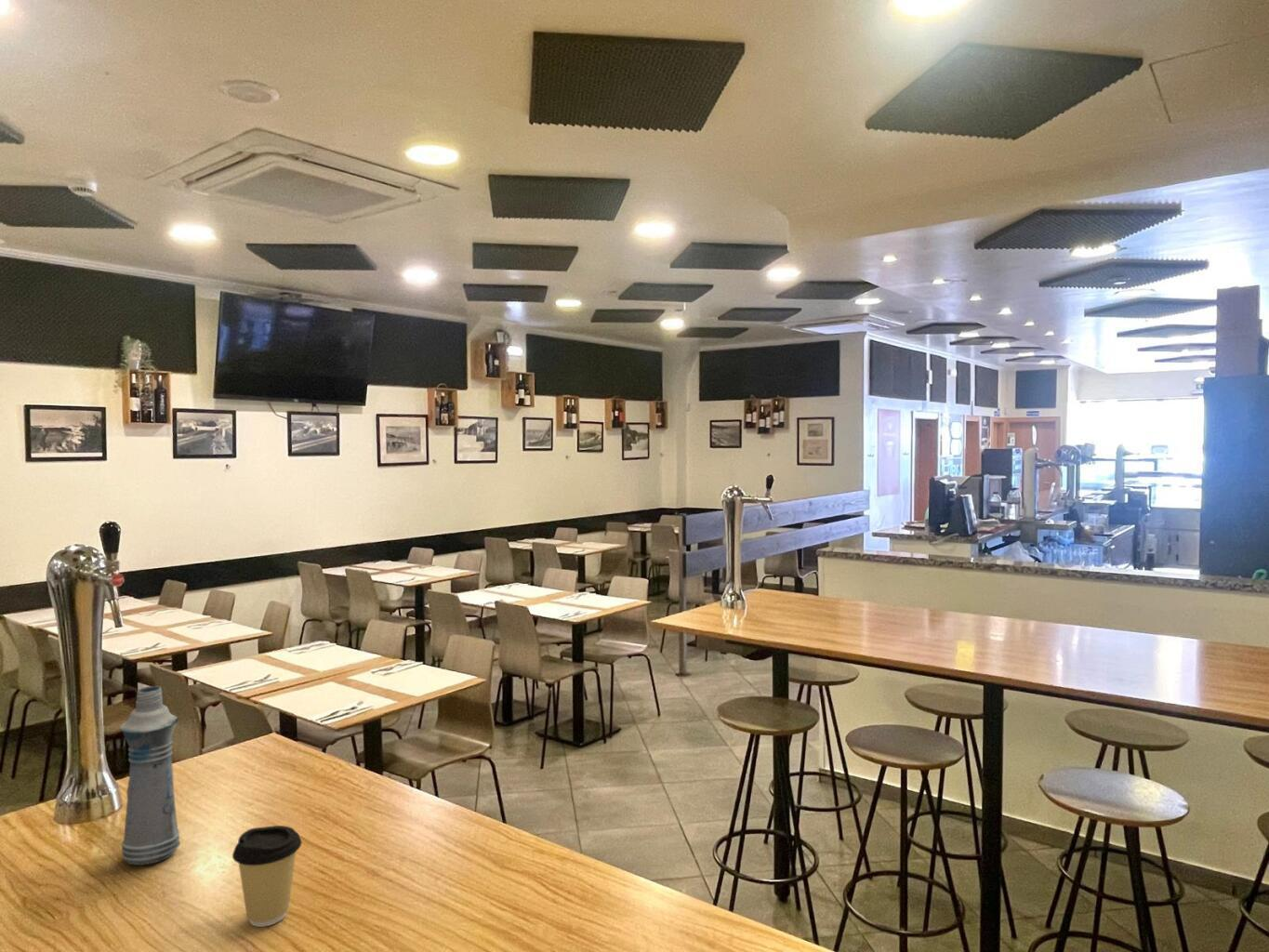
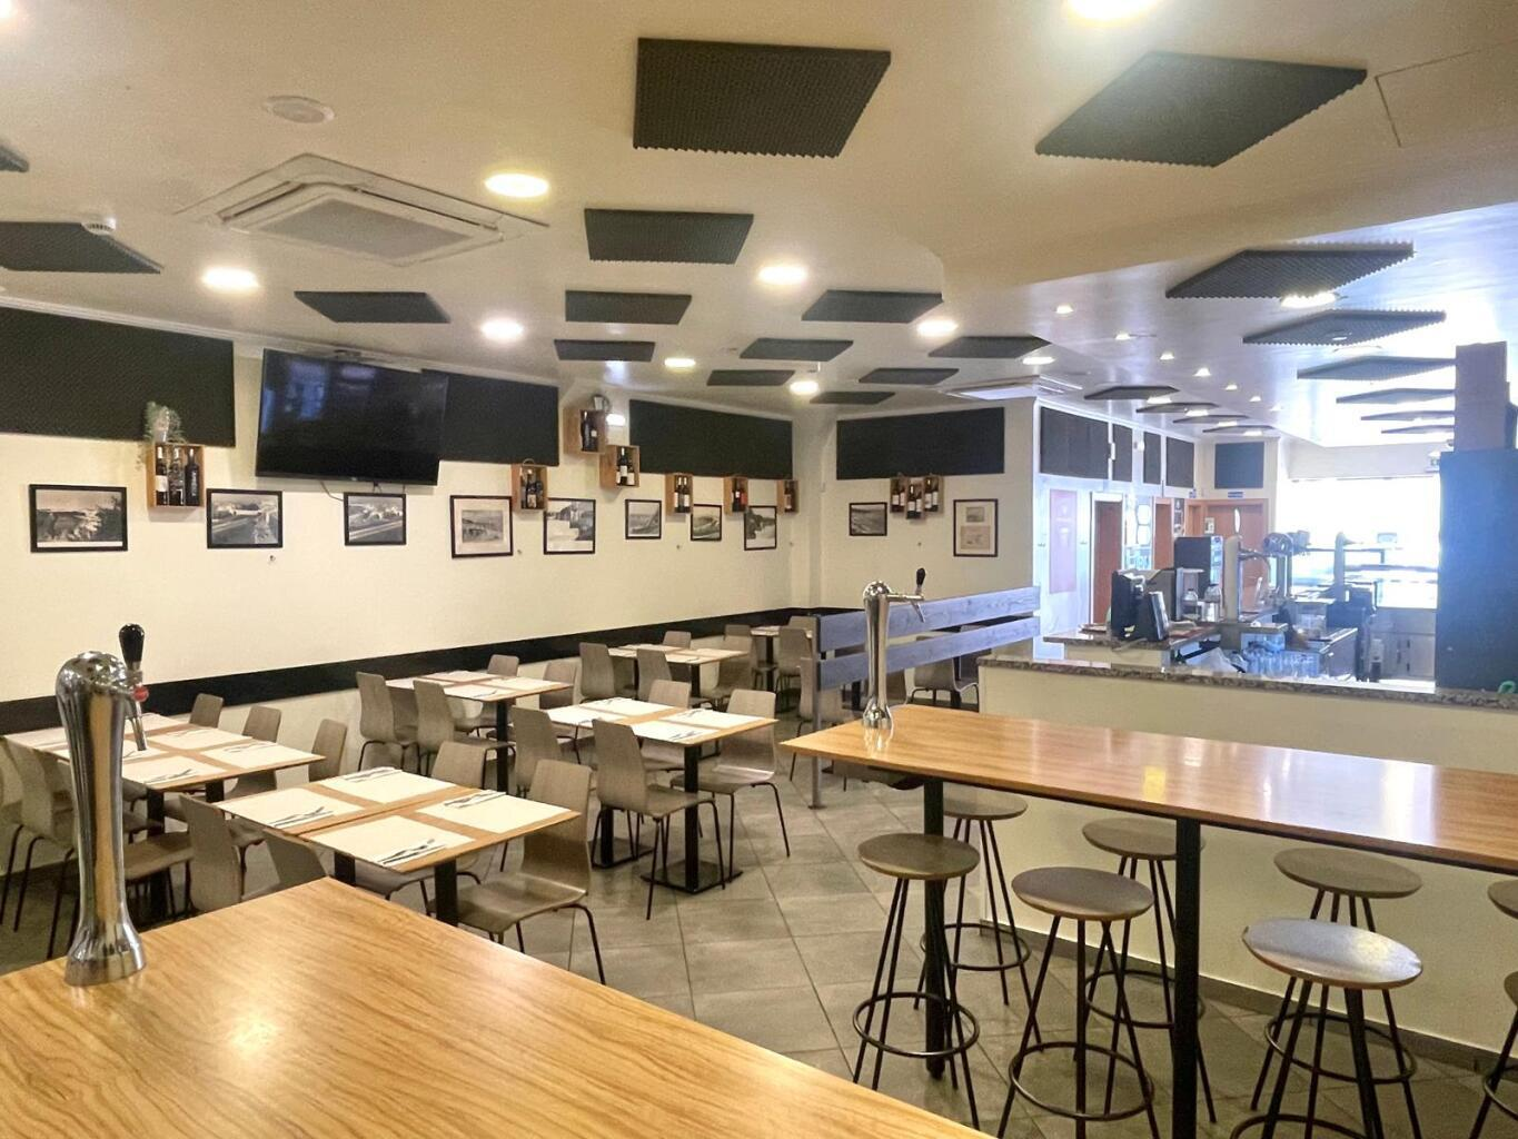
- coffee cup (268, 875)
- bottle (151, 772)
